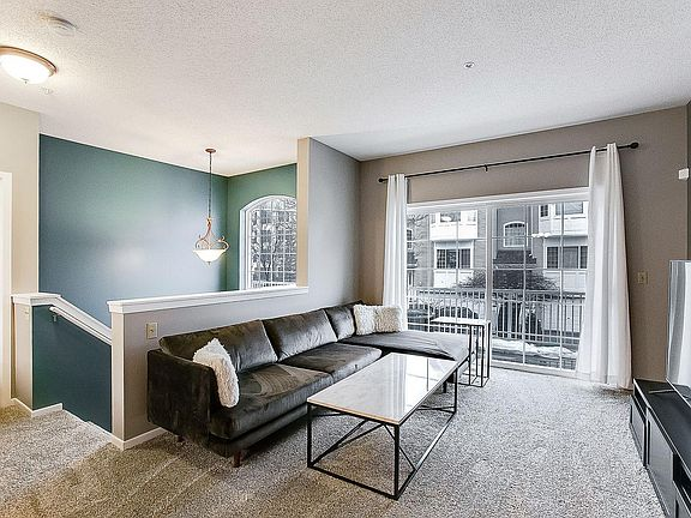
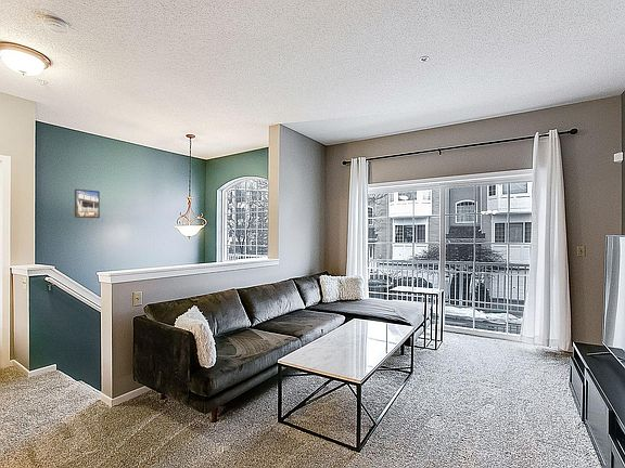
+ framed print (87, 204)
